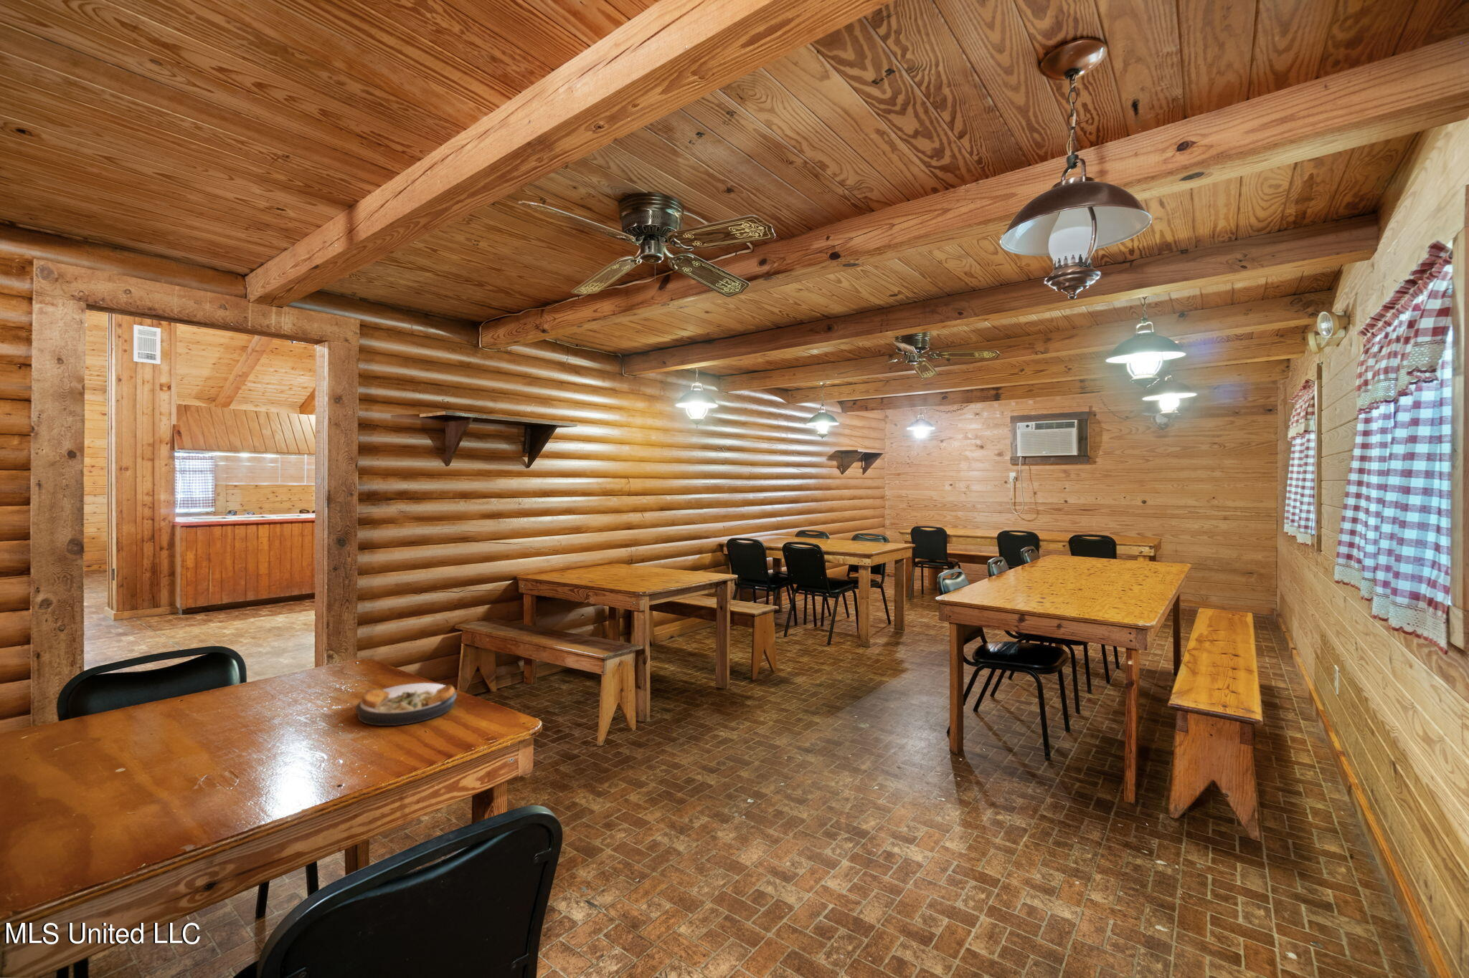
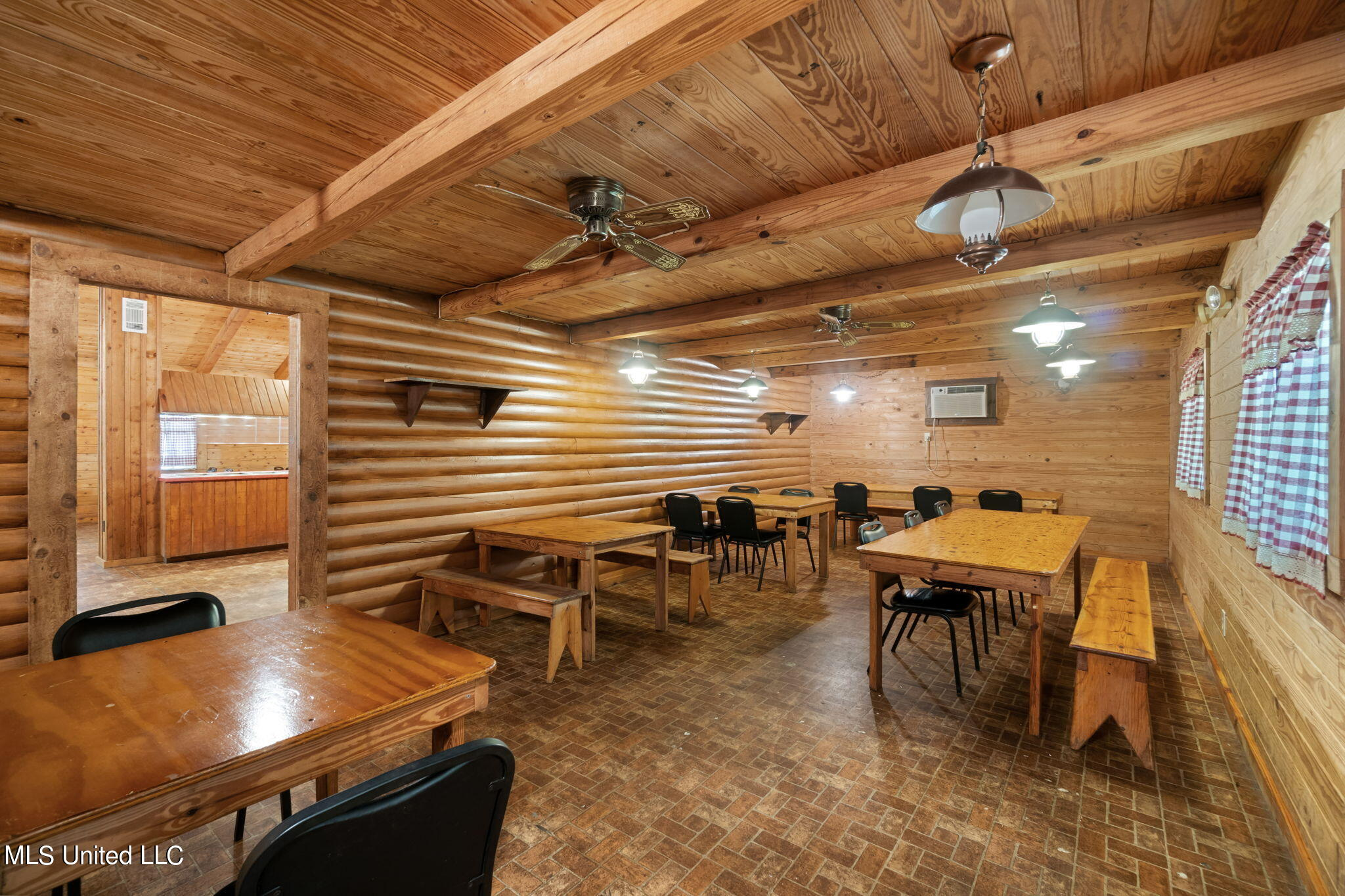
- plate (407, 700)
